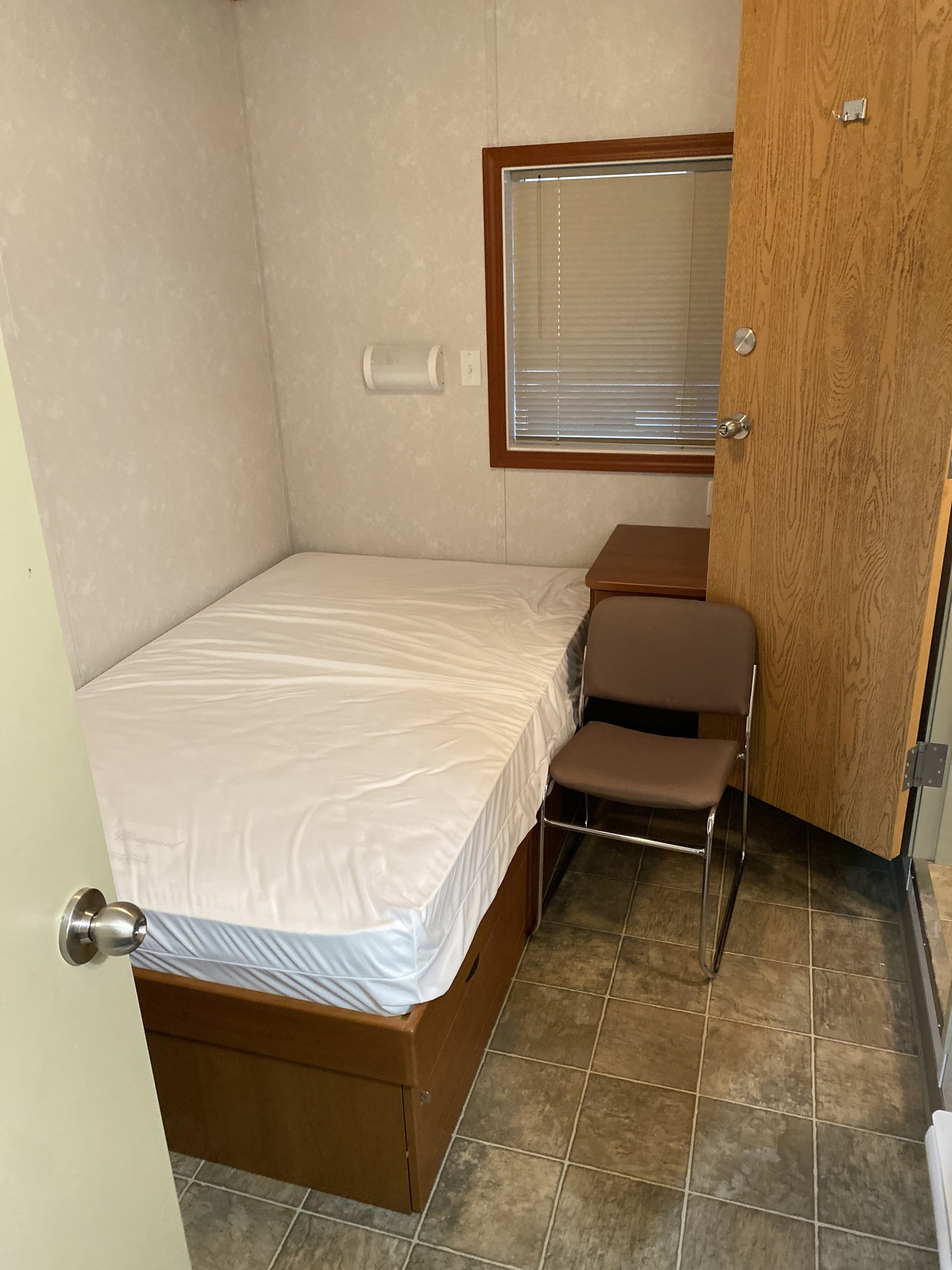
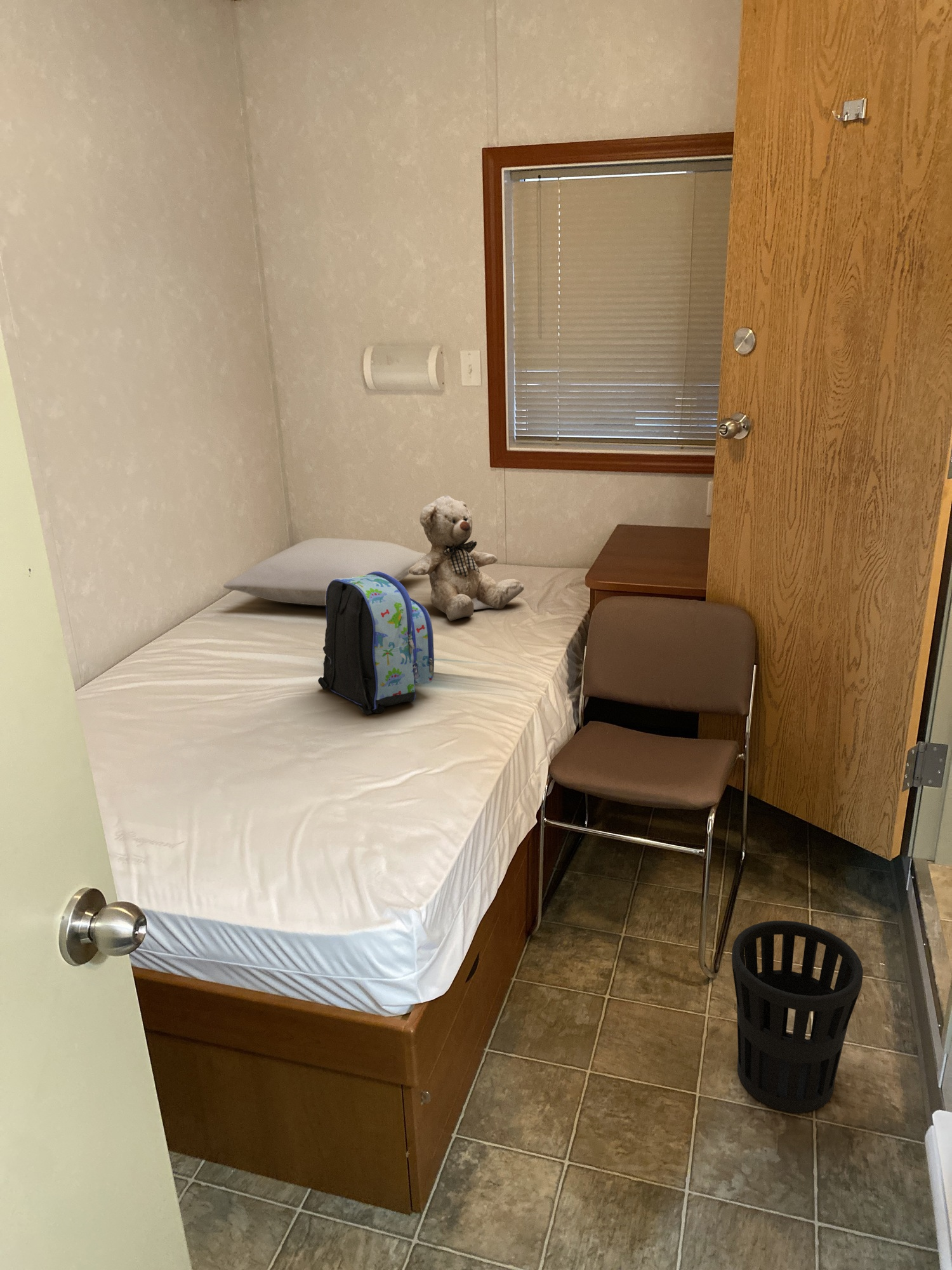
+ backpack (376, 635)
+ pillow (333, 570)
+ wastebasket (787, 1017)
+ teddy bear (468, 556)
